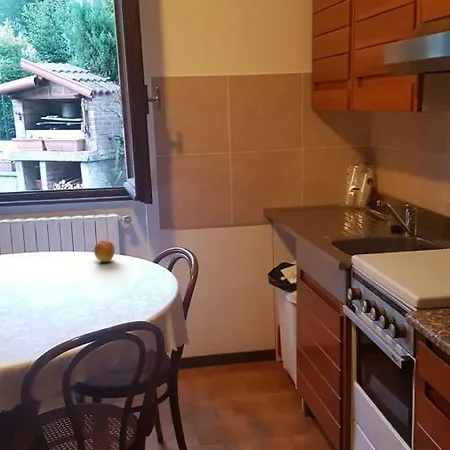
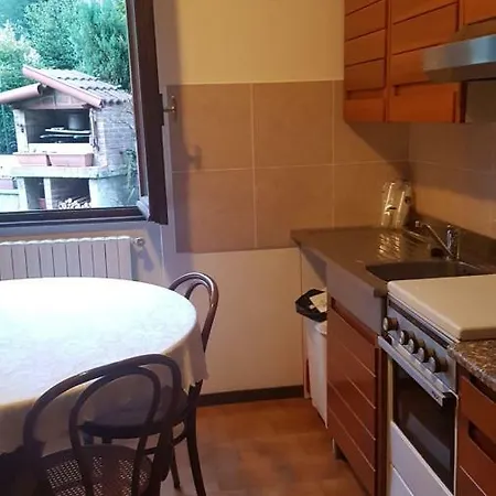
- apple (104, 251)
